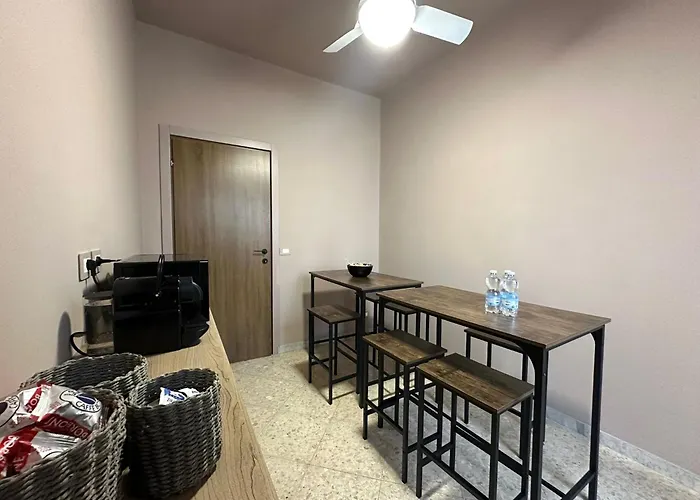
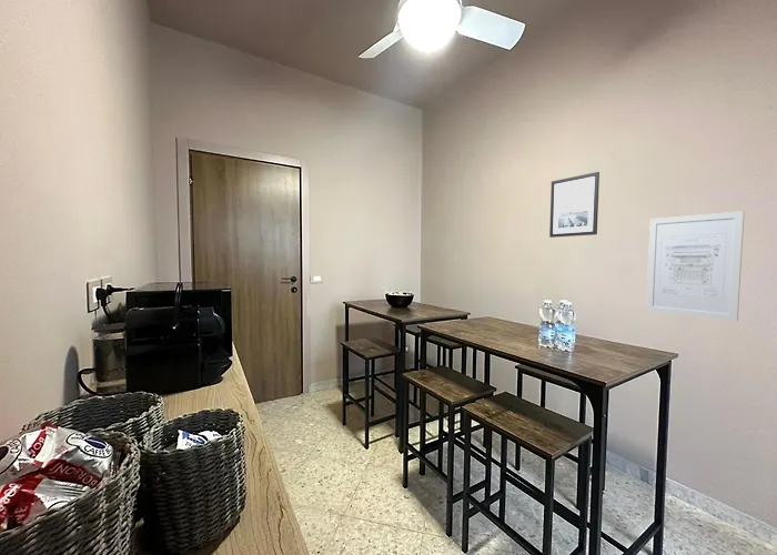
+ wall art (573, 206)
+ wall art (690, 265)
